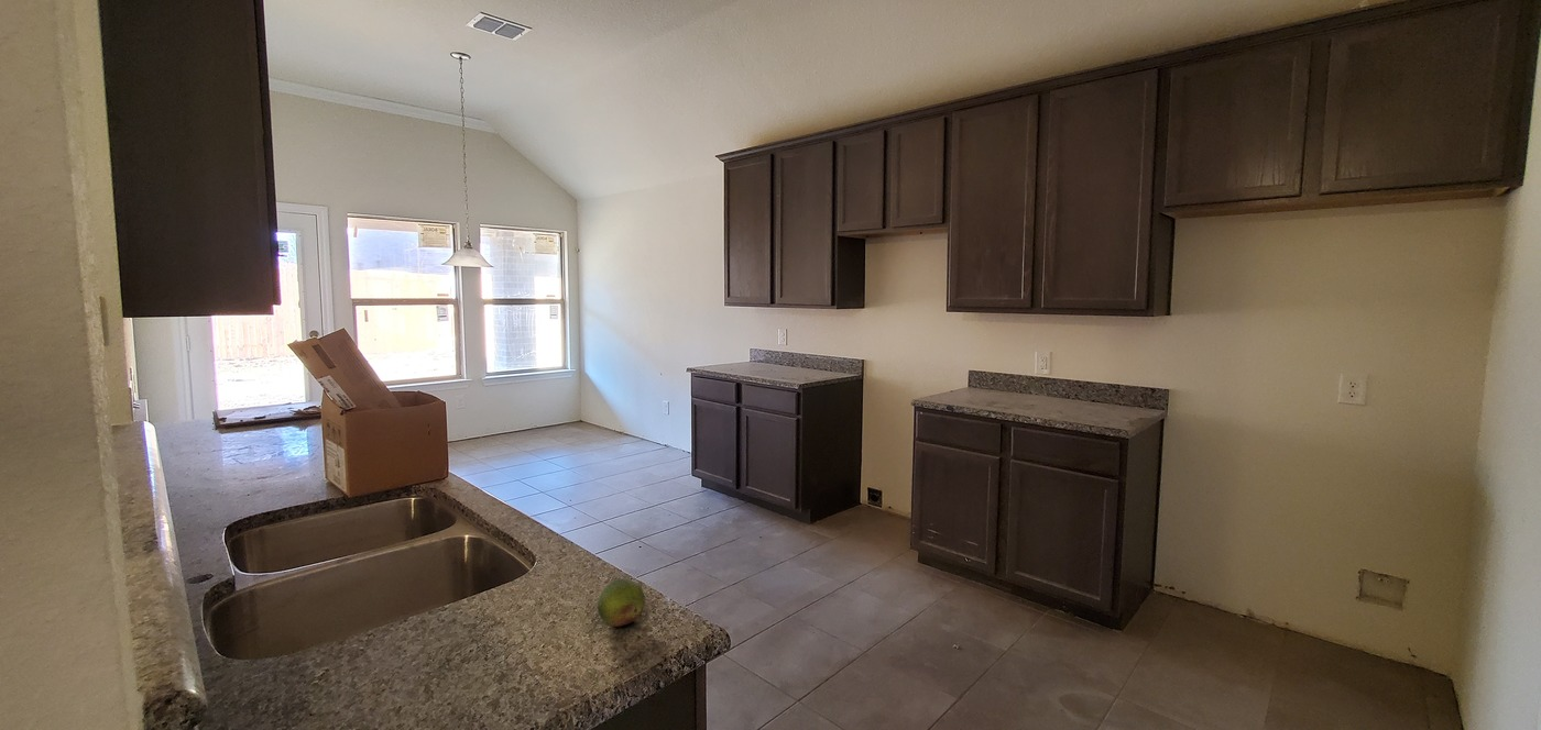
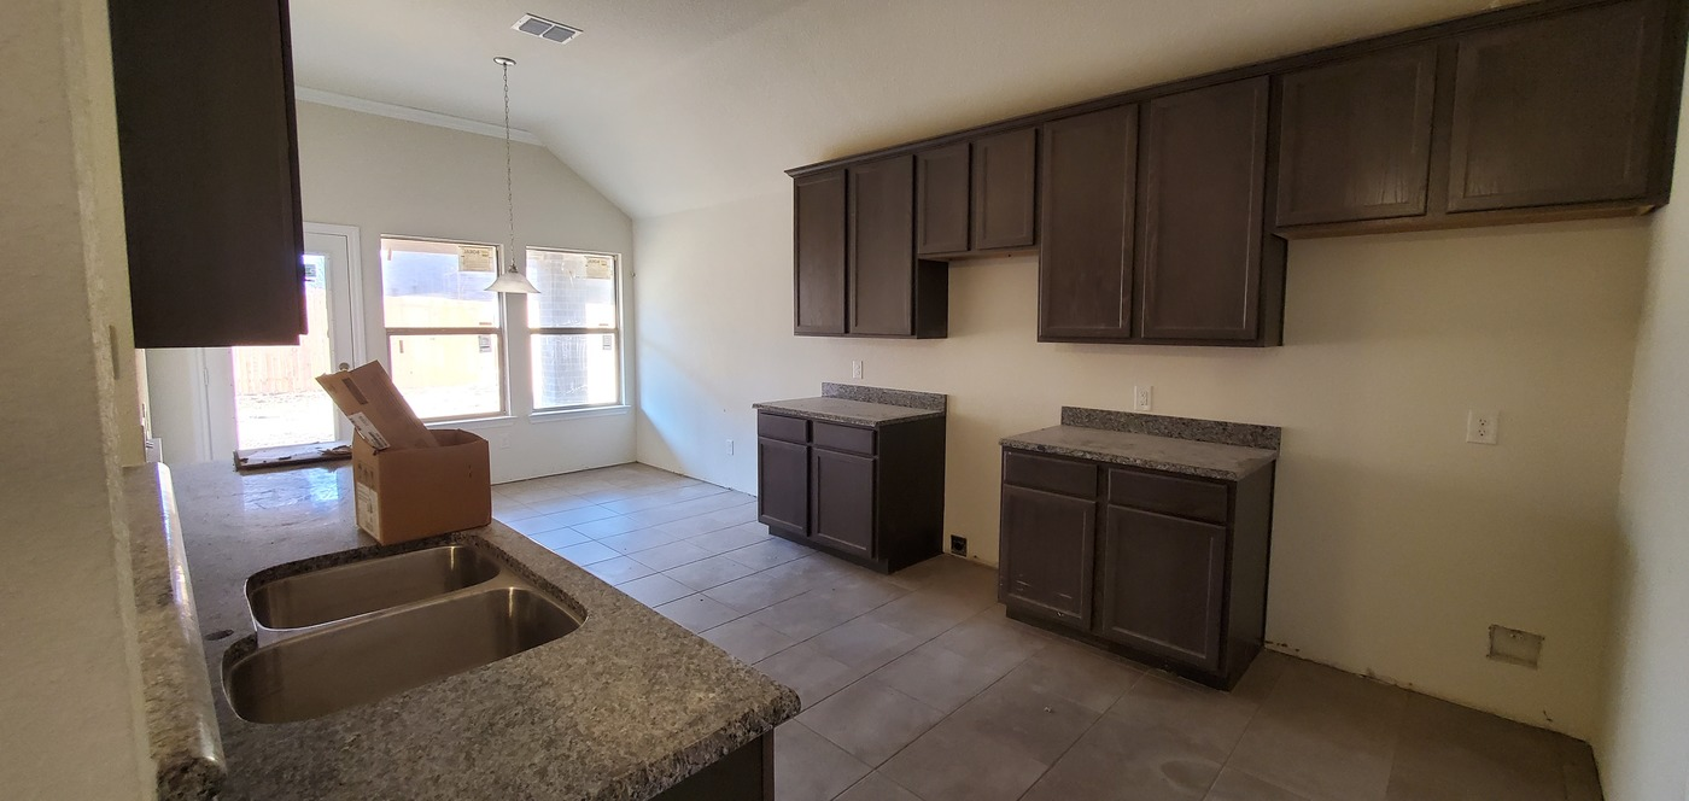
- fruit (621, 600)
